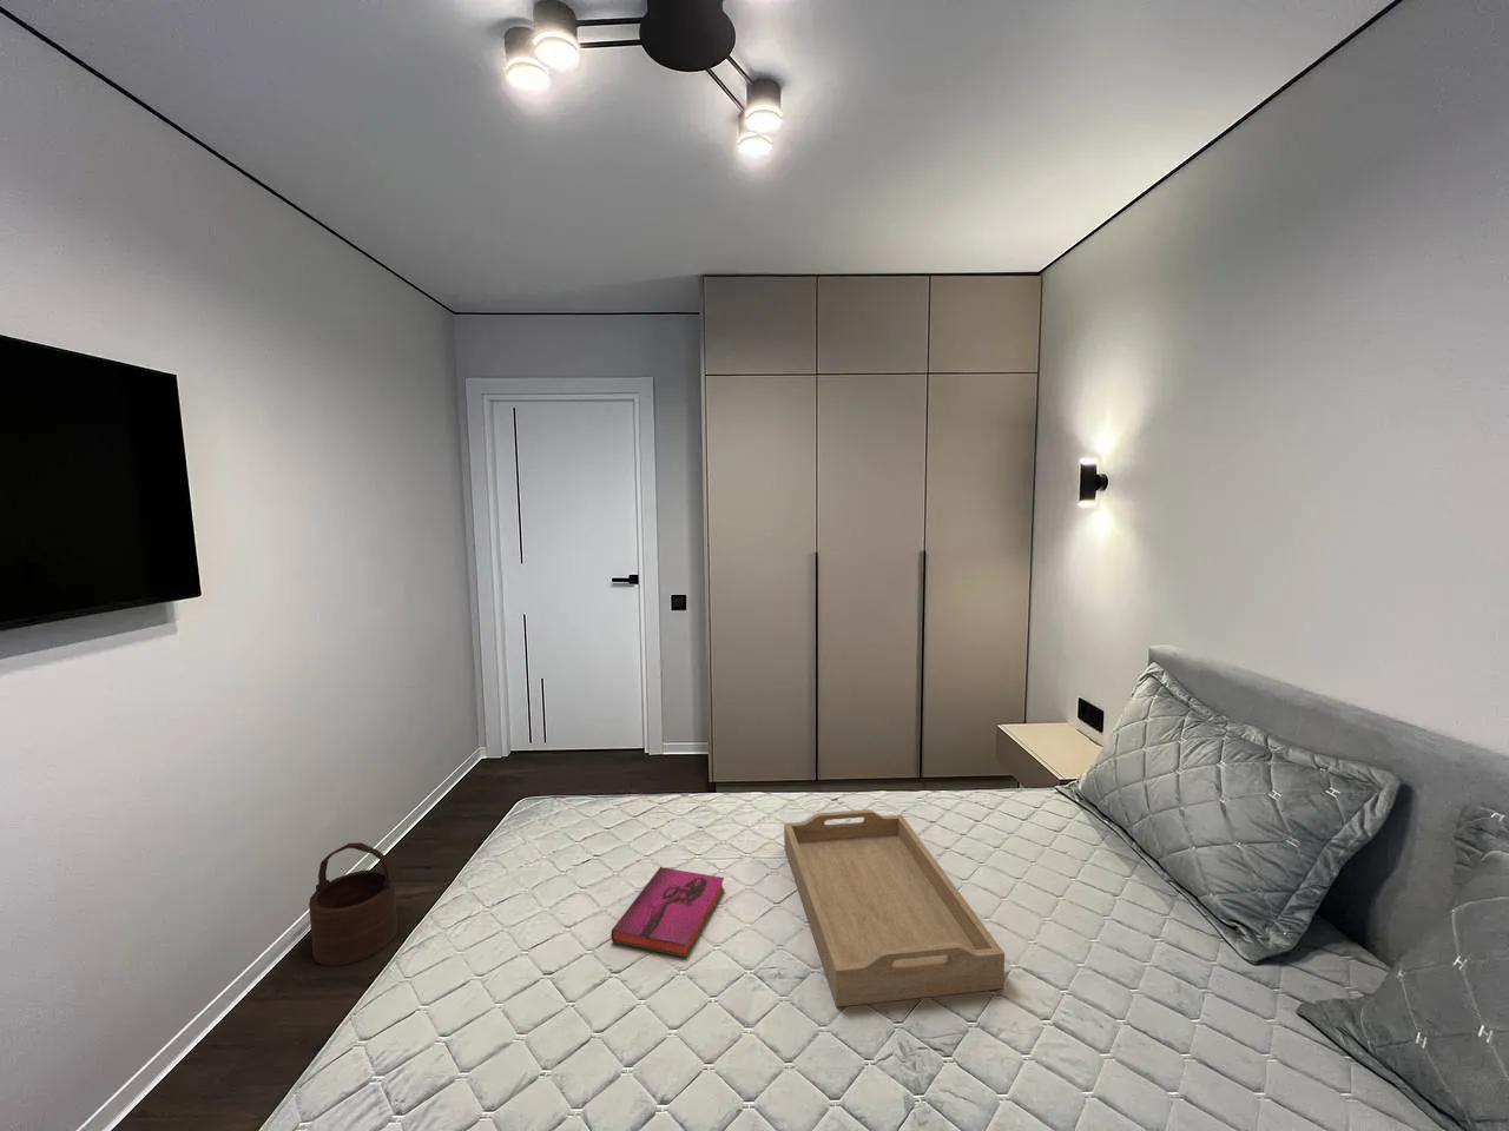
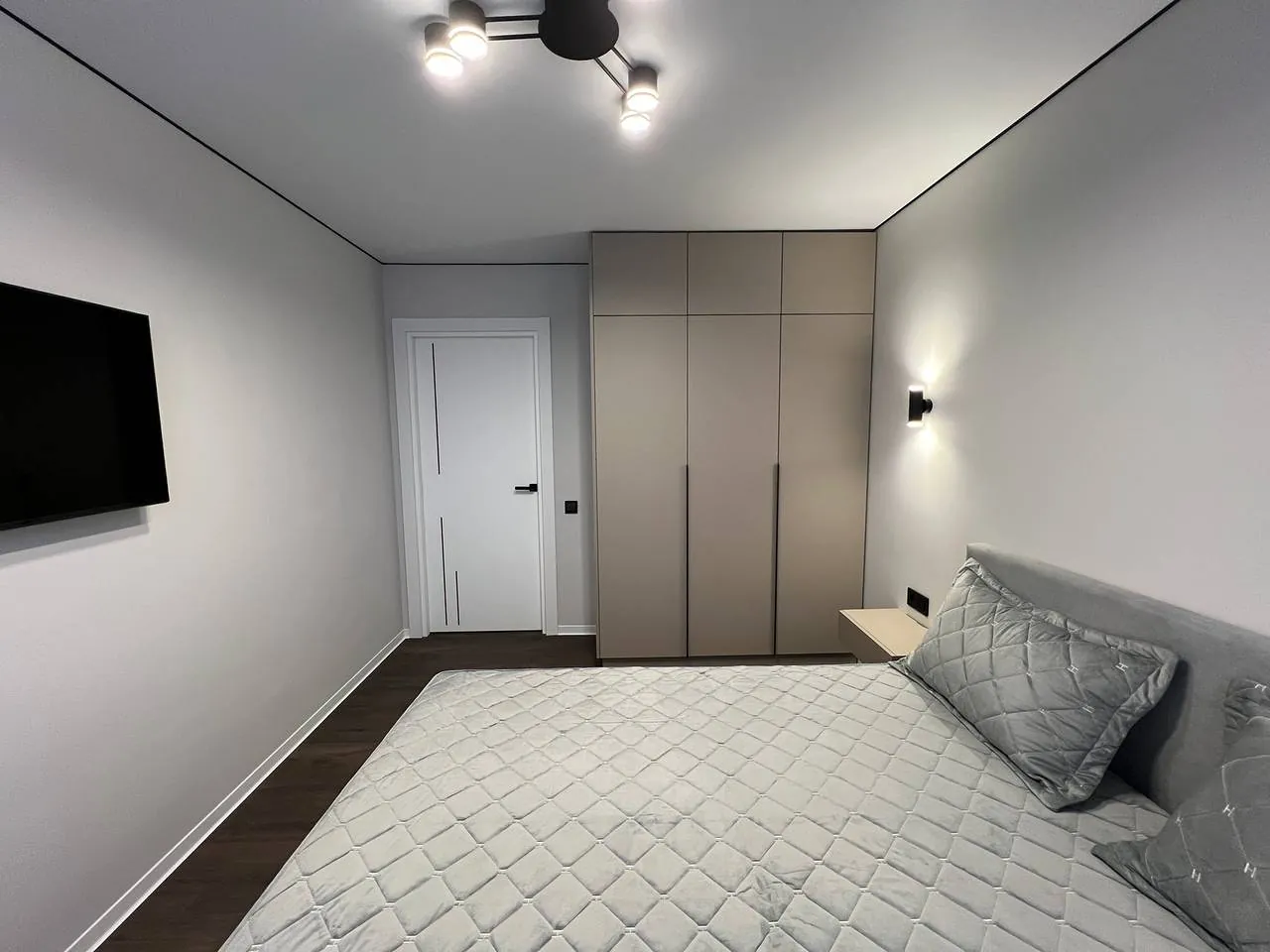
- hardback book (671, 908)
- serving tray (875, 887)
- wooden bucket (353, 895)
